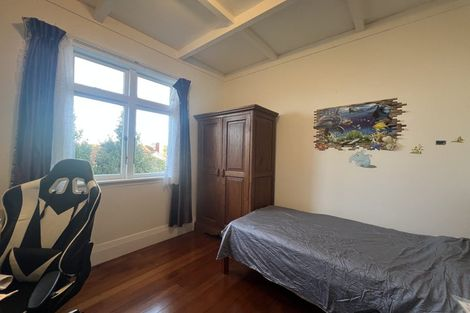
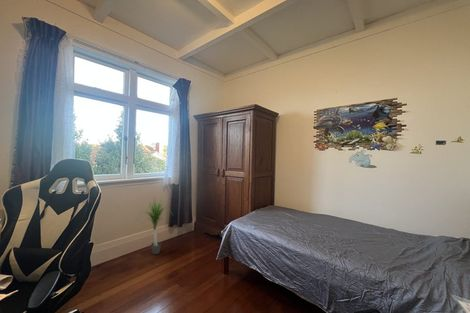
+ potted plant (155, 223)
